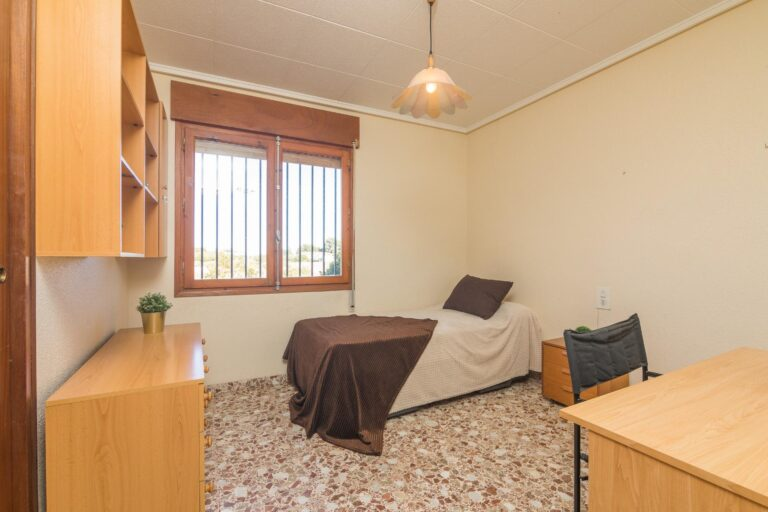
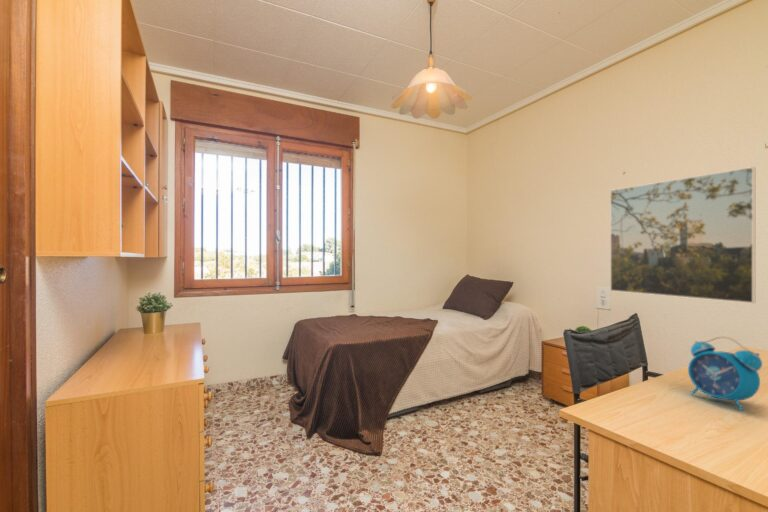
+ alarm clock (721, 369)
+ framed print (672, 238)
